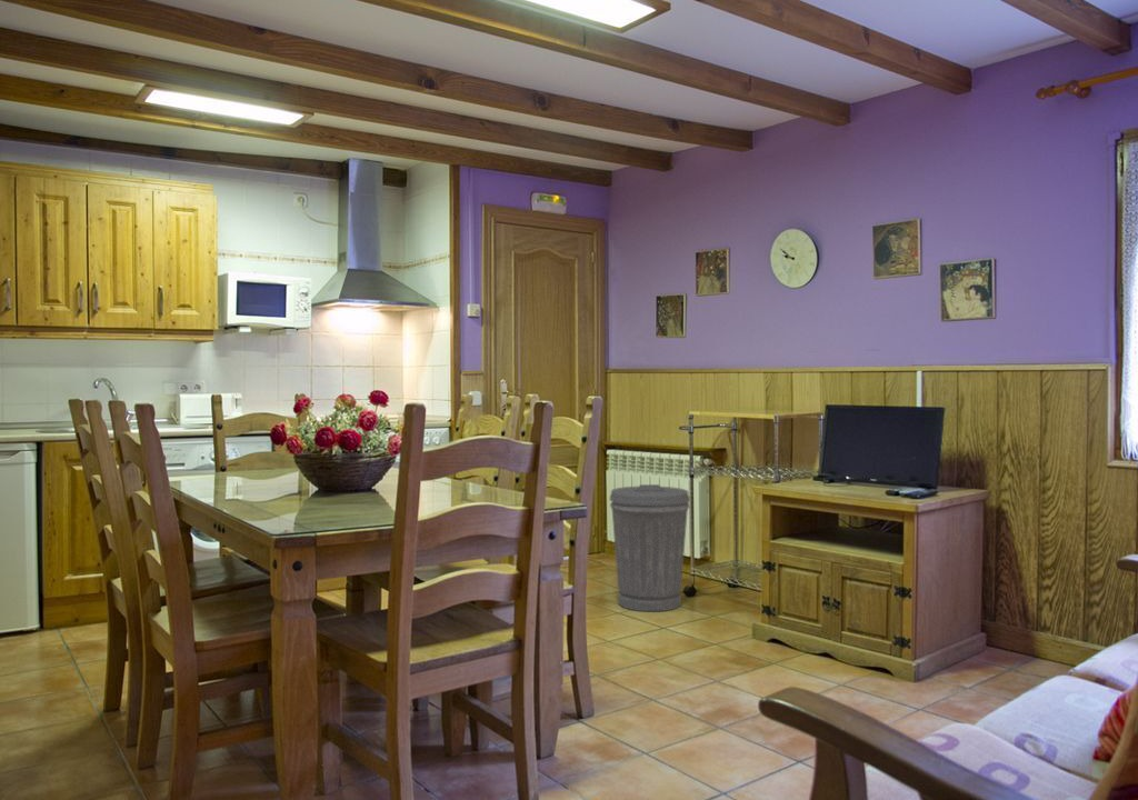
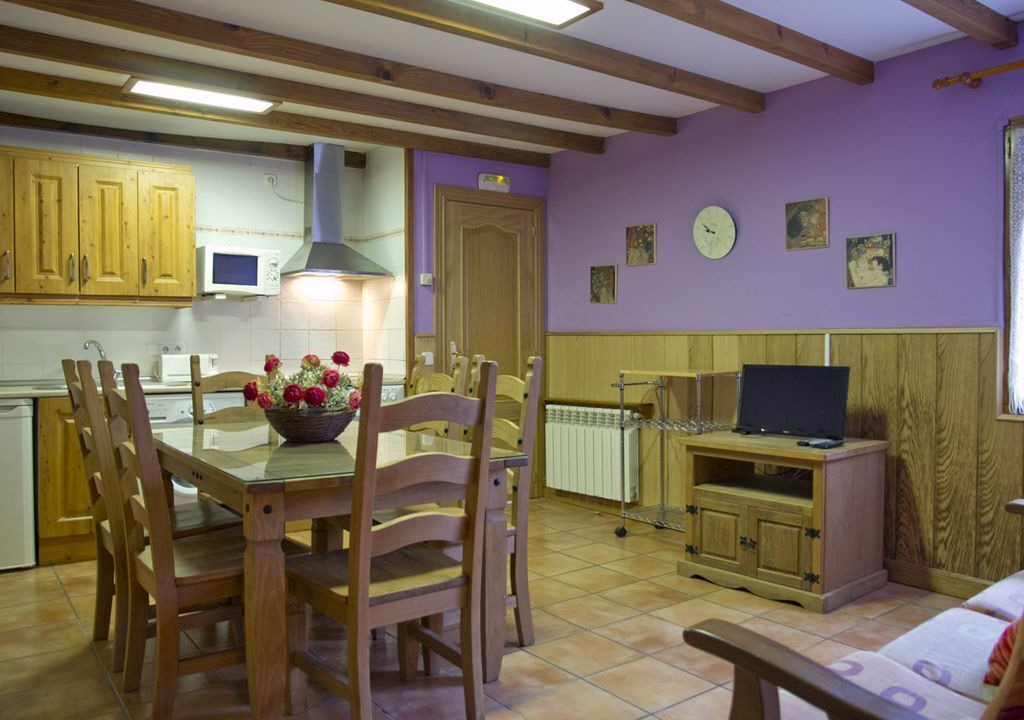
- trash can (649, 543)
